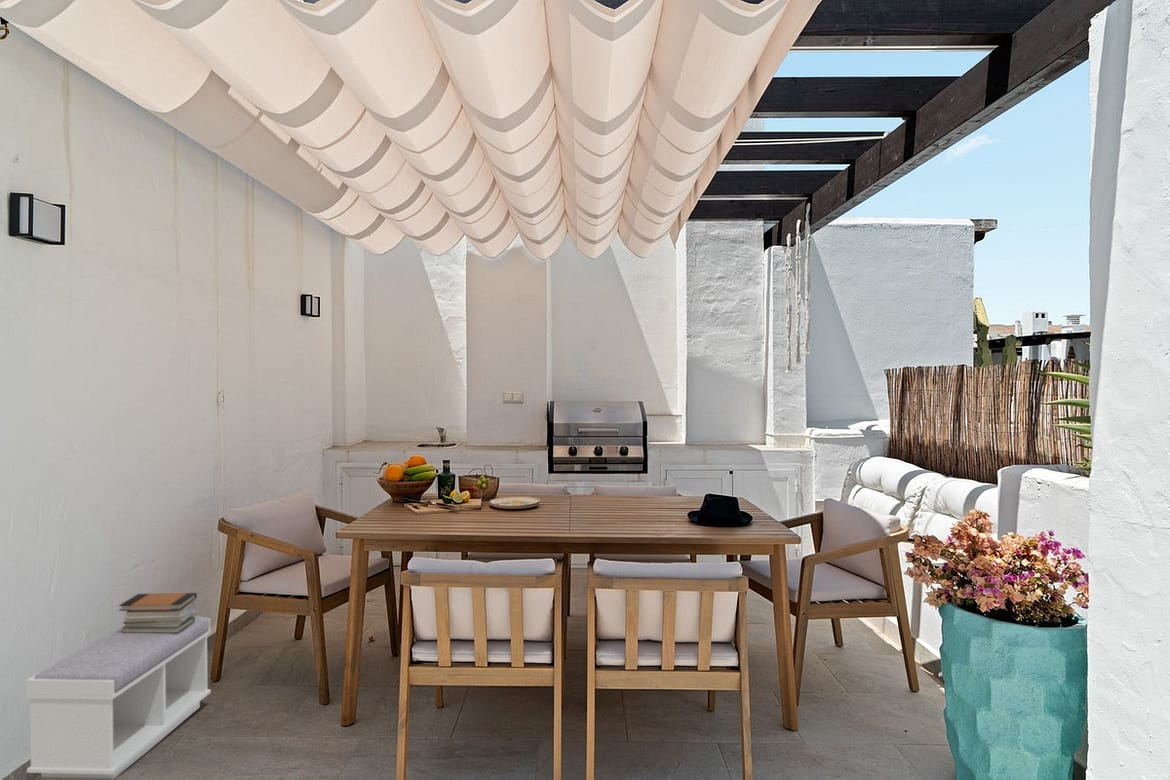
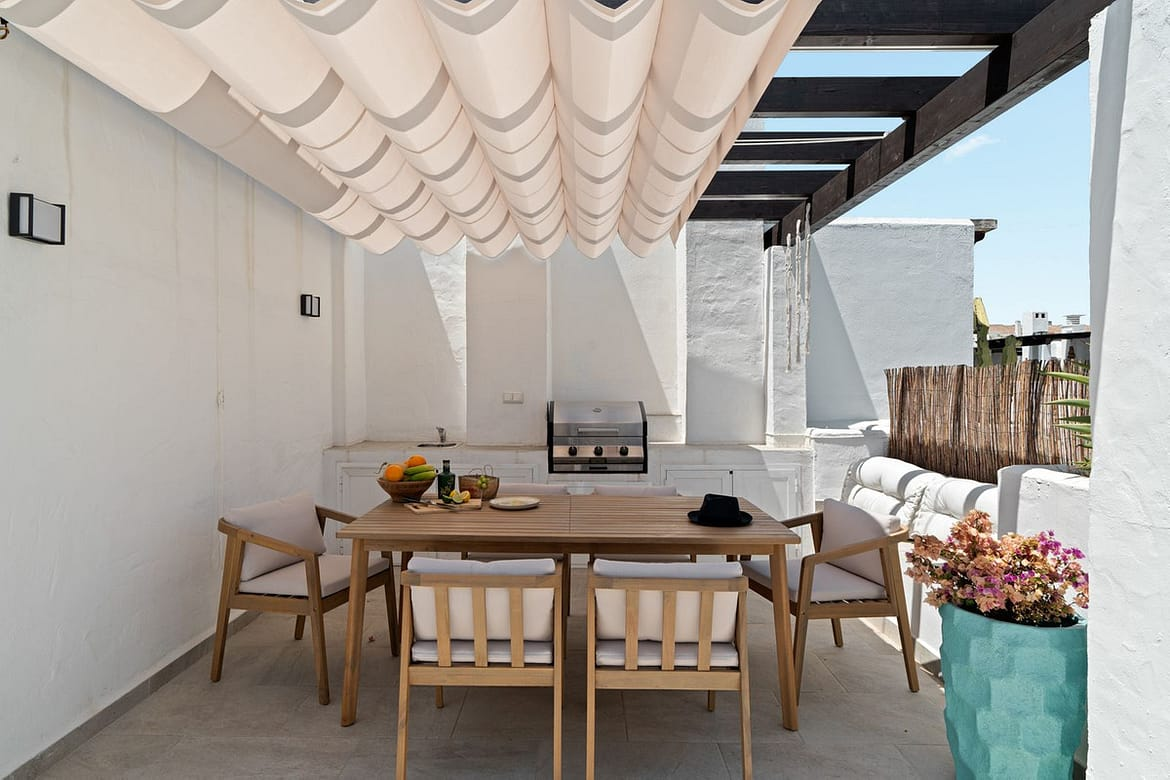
- bench (129, 689)
- book stack (159, 612)
